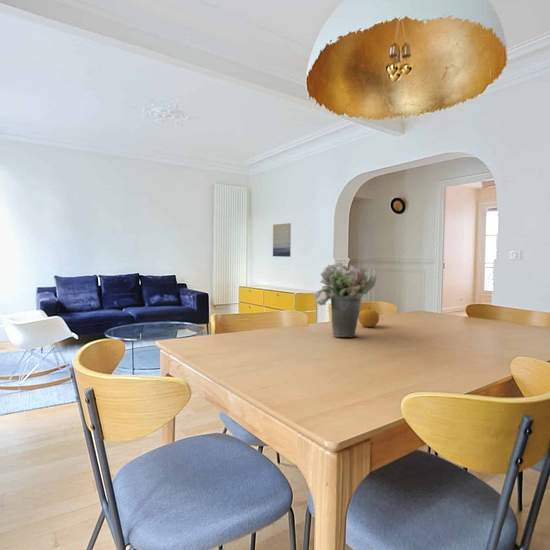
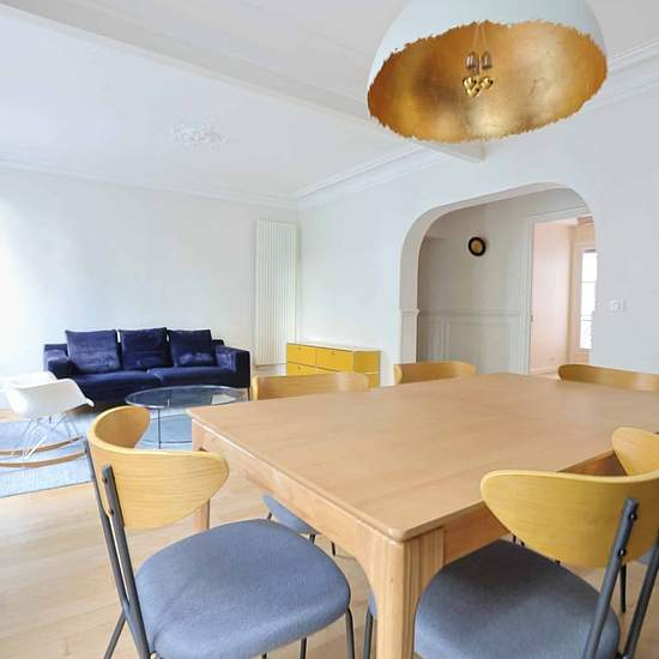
- fruit (368, 315)
- wall art (281, 240)
- flower bouquet (343, 299)
